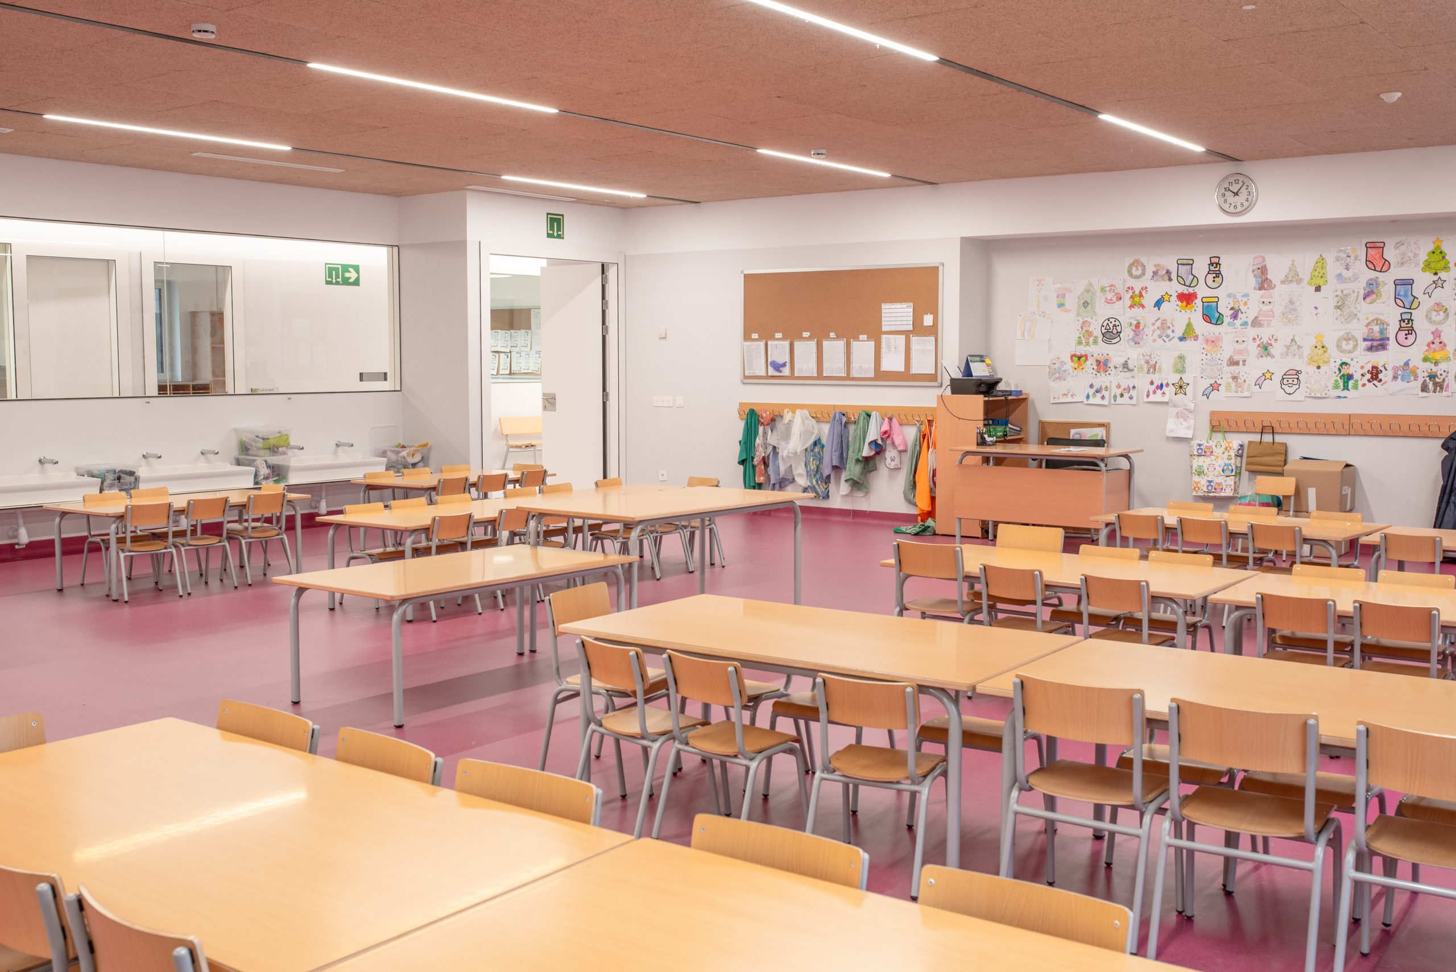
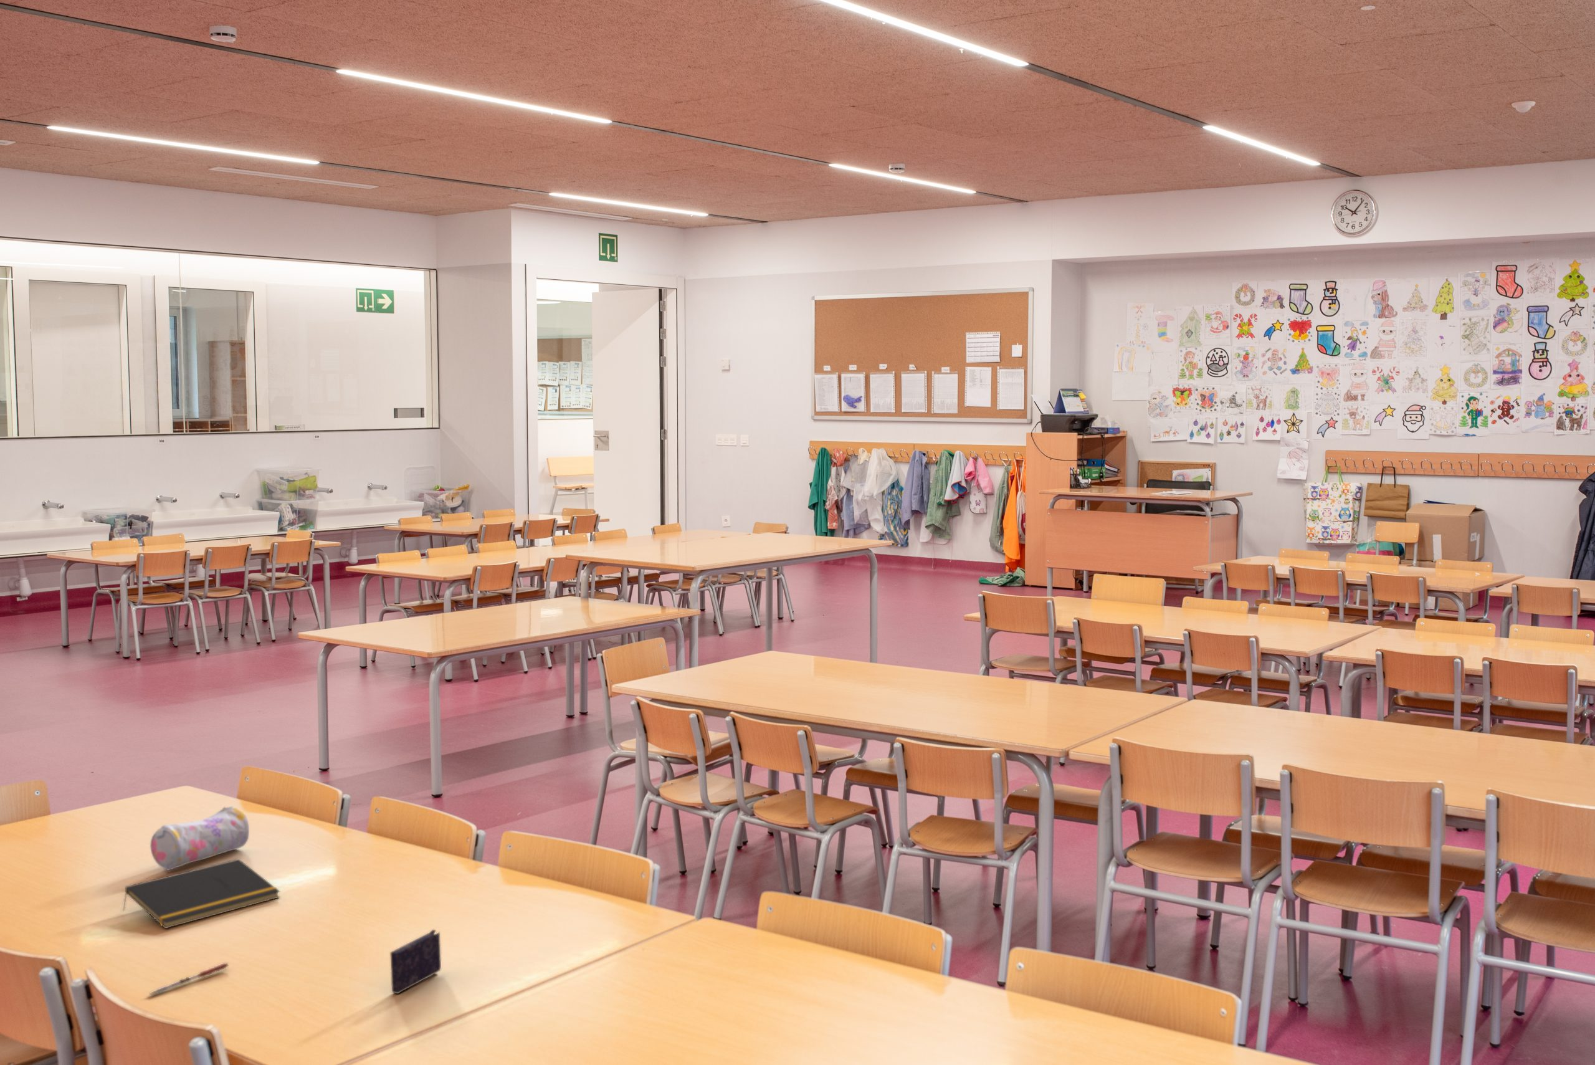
+ crayon box (417, 959)
+ pen (189, 978)
+ pencil case (201, 837)
+ notepad (203, 891)
